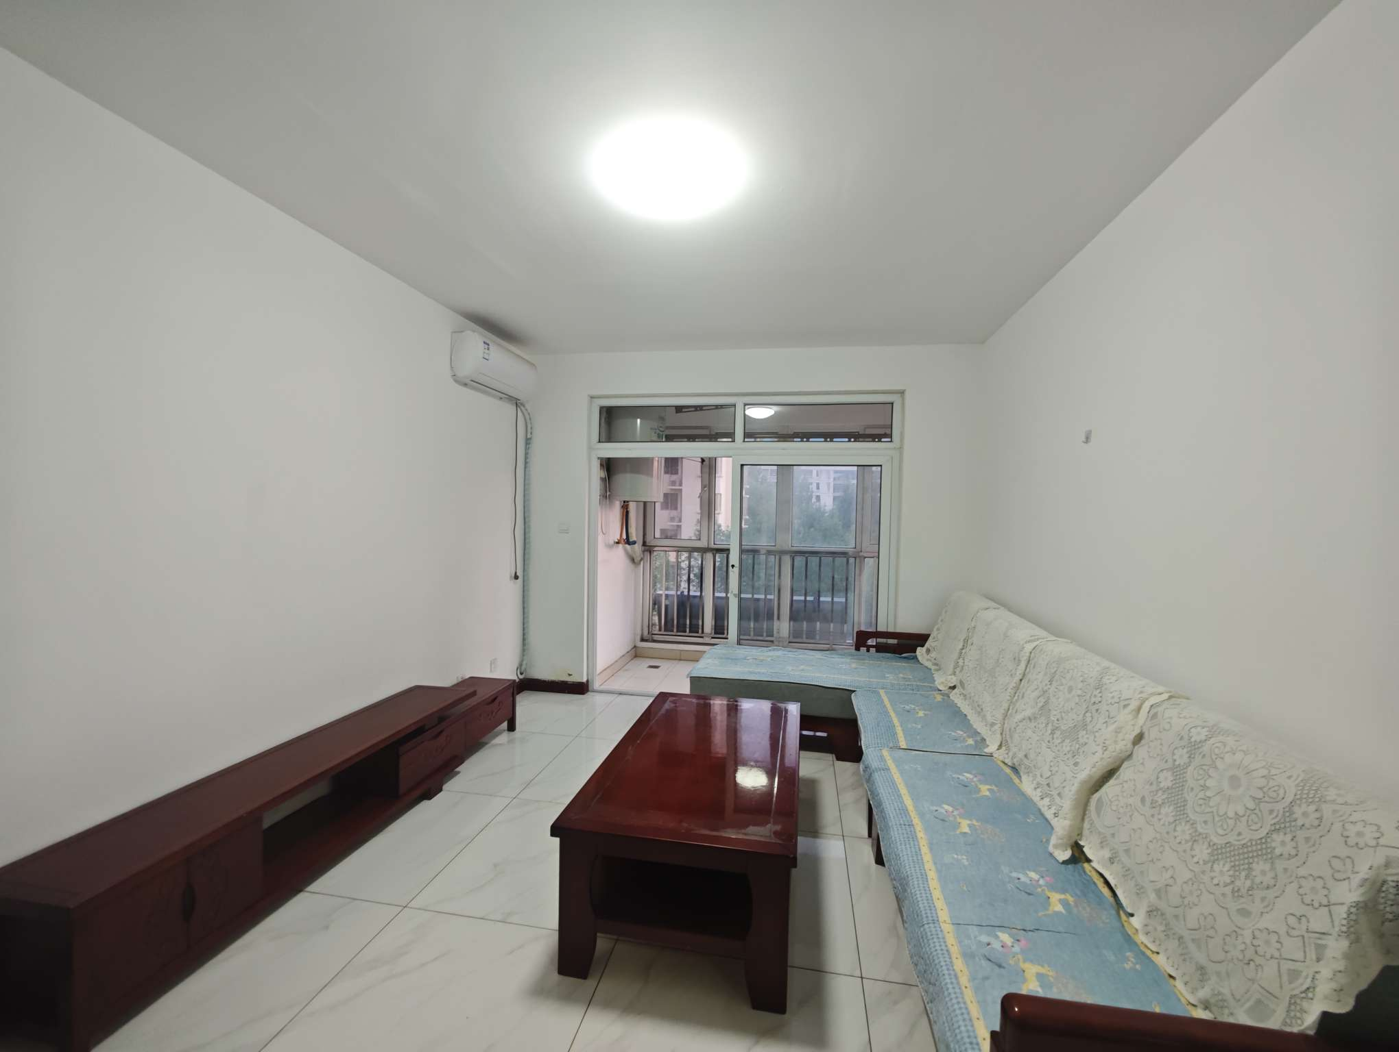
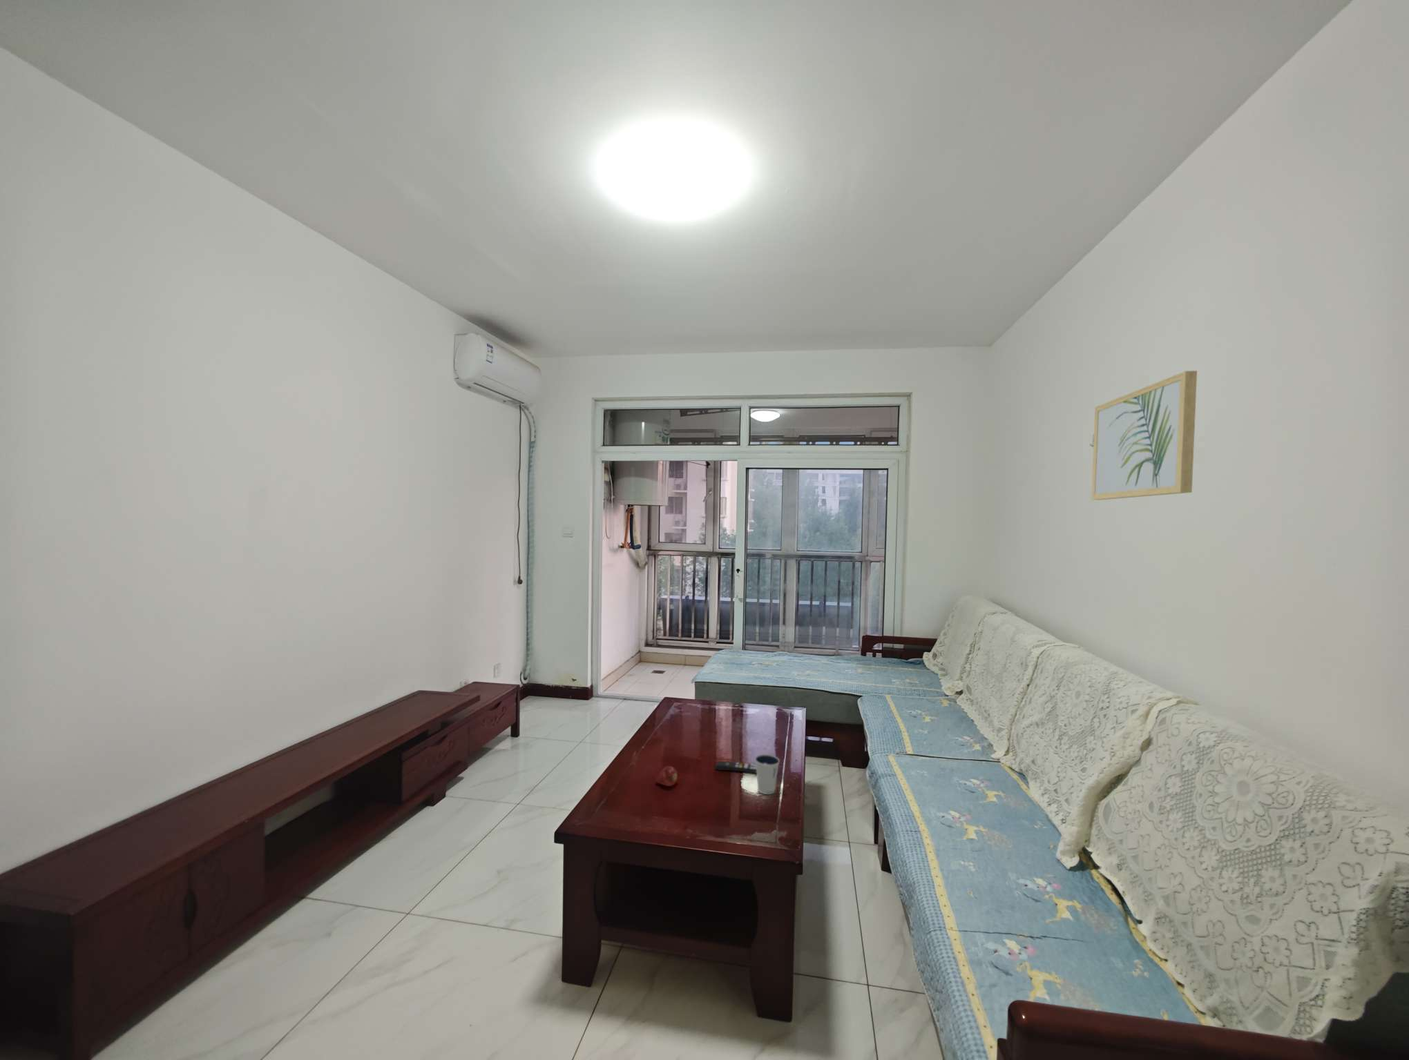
+ dixie cup (766, 775)
+ wall art (1137, 444)
+ fruit (667, 776)
+ remote control (746, 768)
